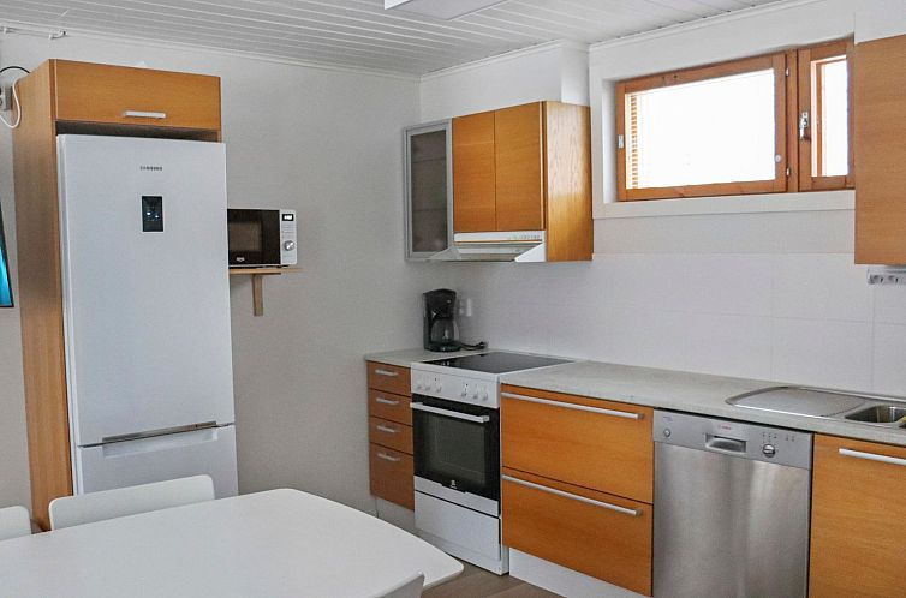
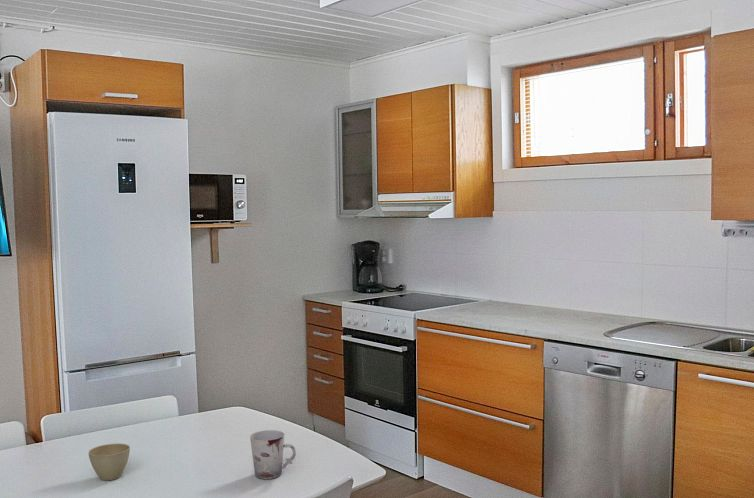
+ flower pot (109, 463)
+ cup (273, 455)
